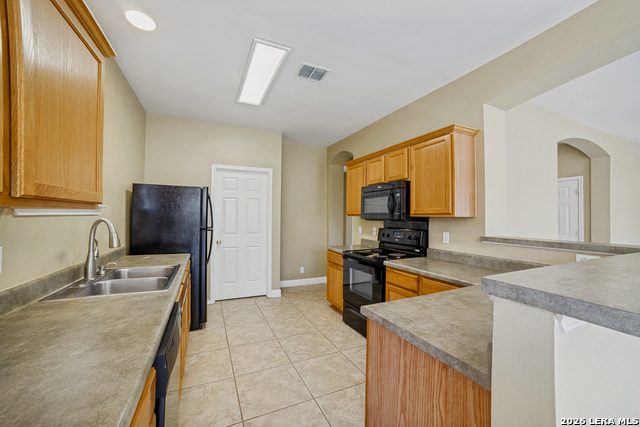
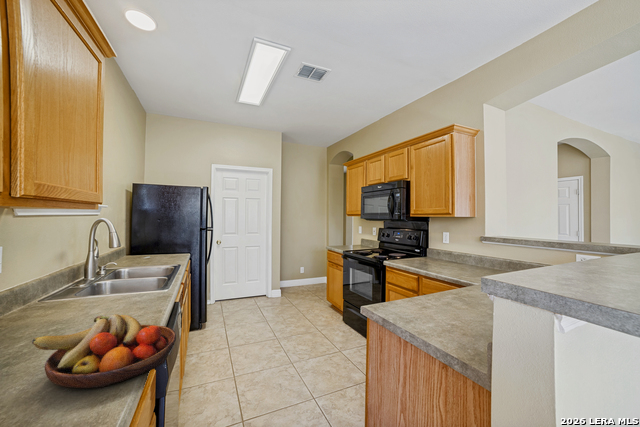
+ fruit bowl (116, 341)
